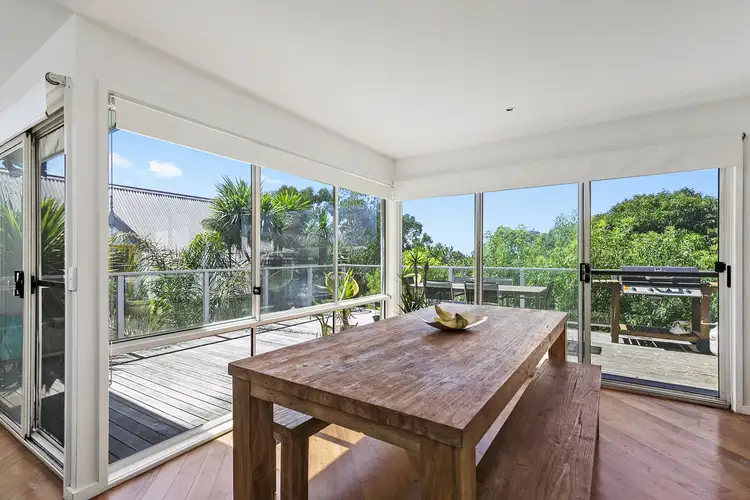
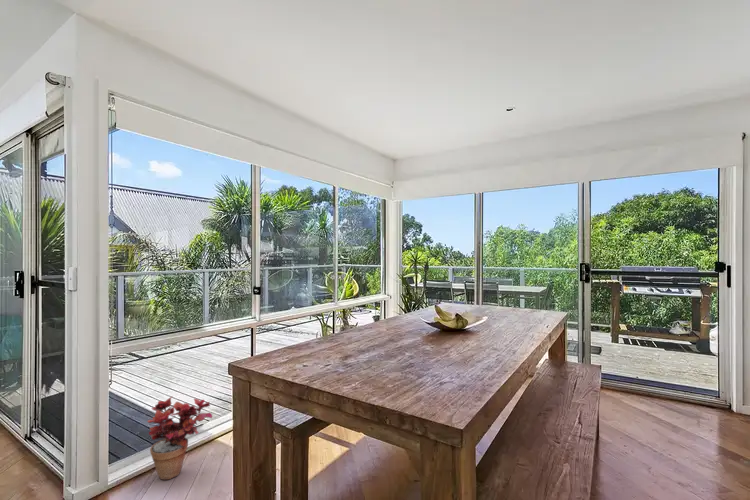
+ potted plant (176, 436)
